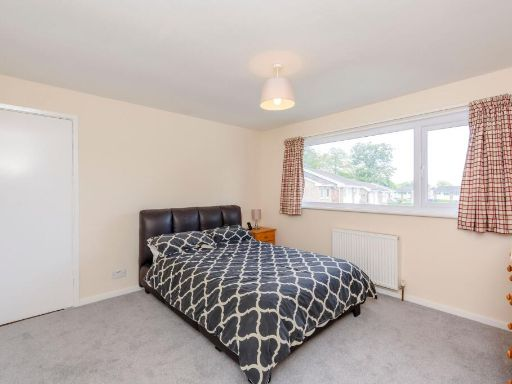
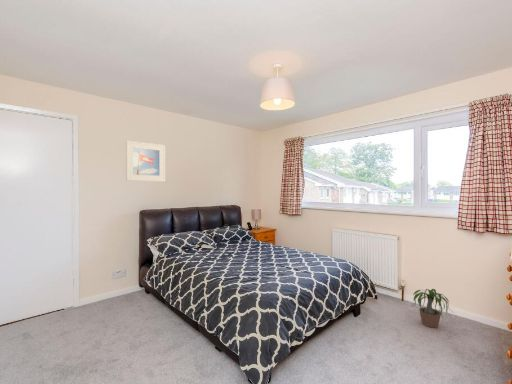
+ potted plant (435, 307)
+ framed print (146, 162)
